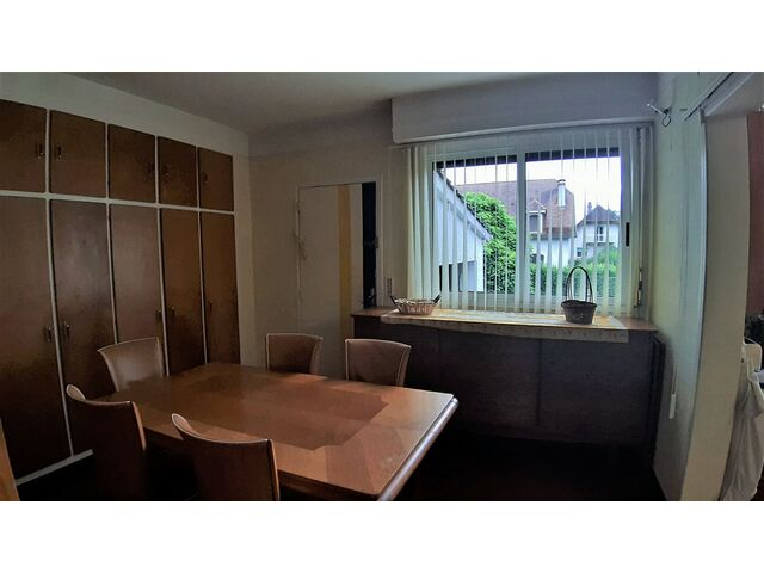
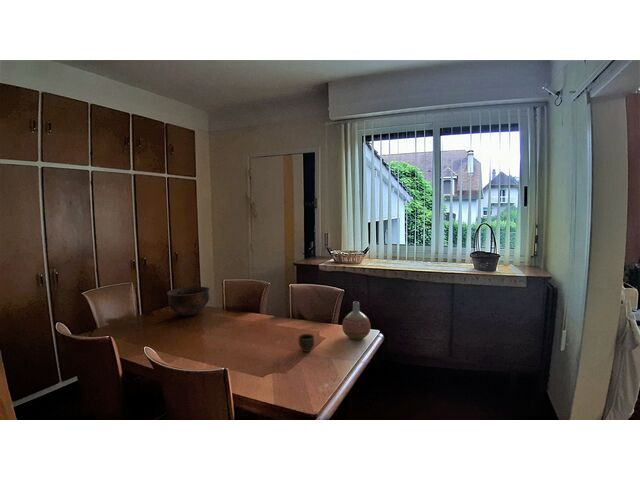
+ bowl (189, 302)
+ cup (308, 342)
+ vase (356, 320)
